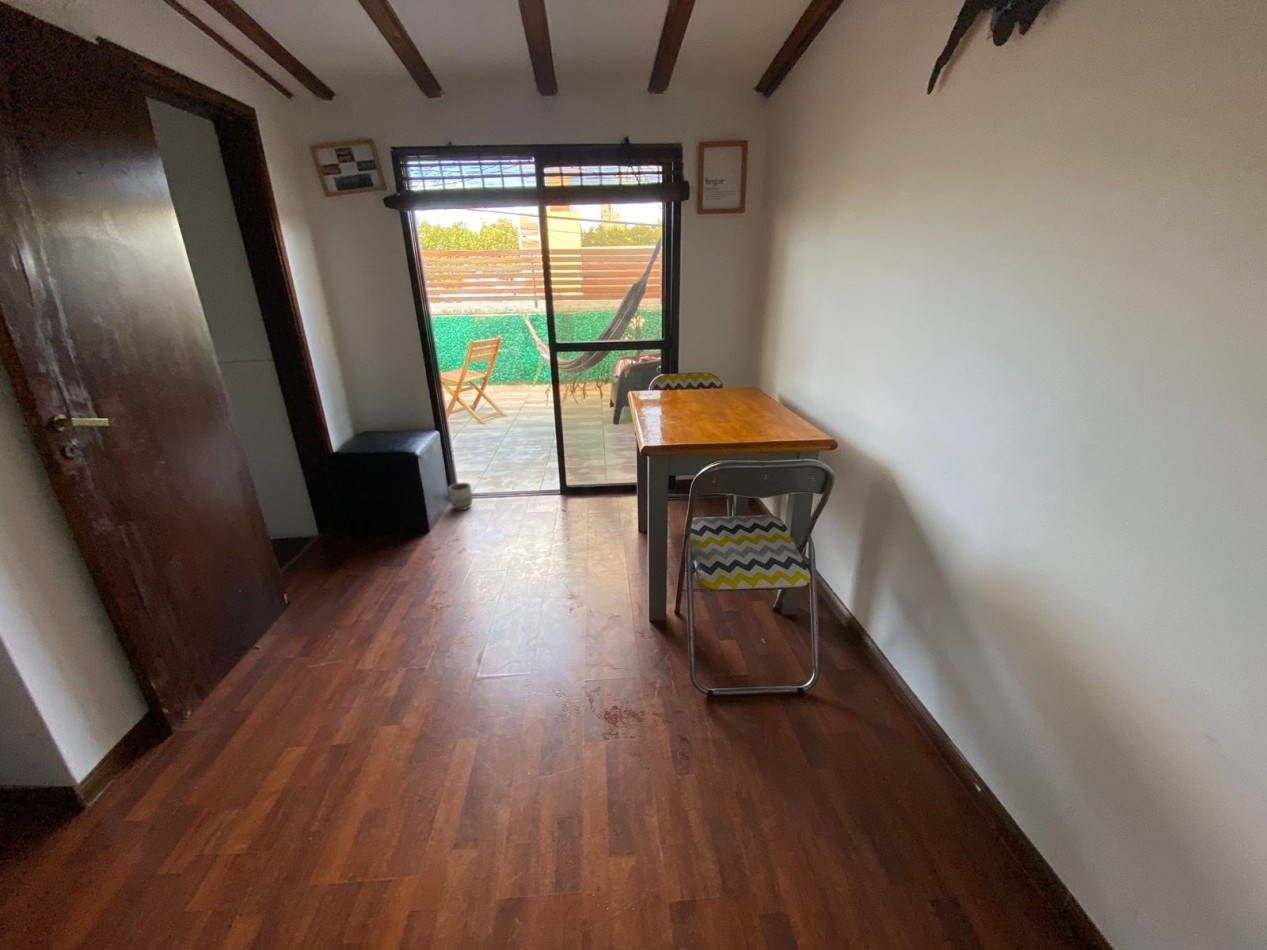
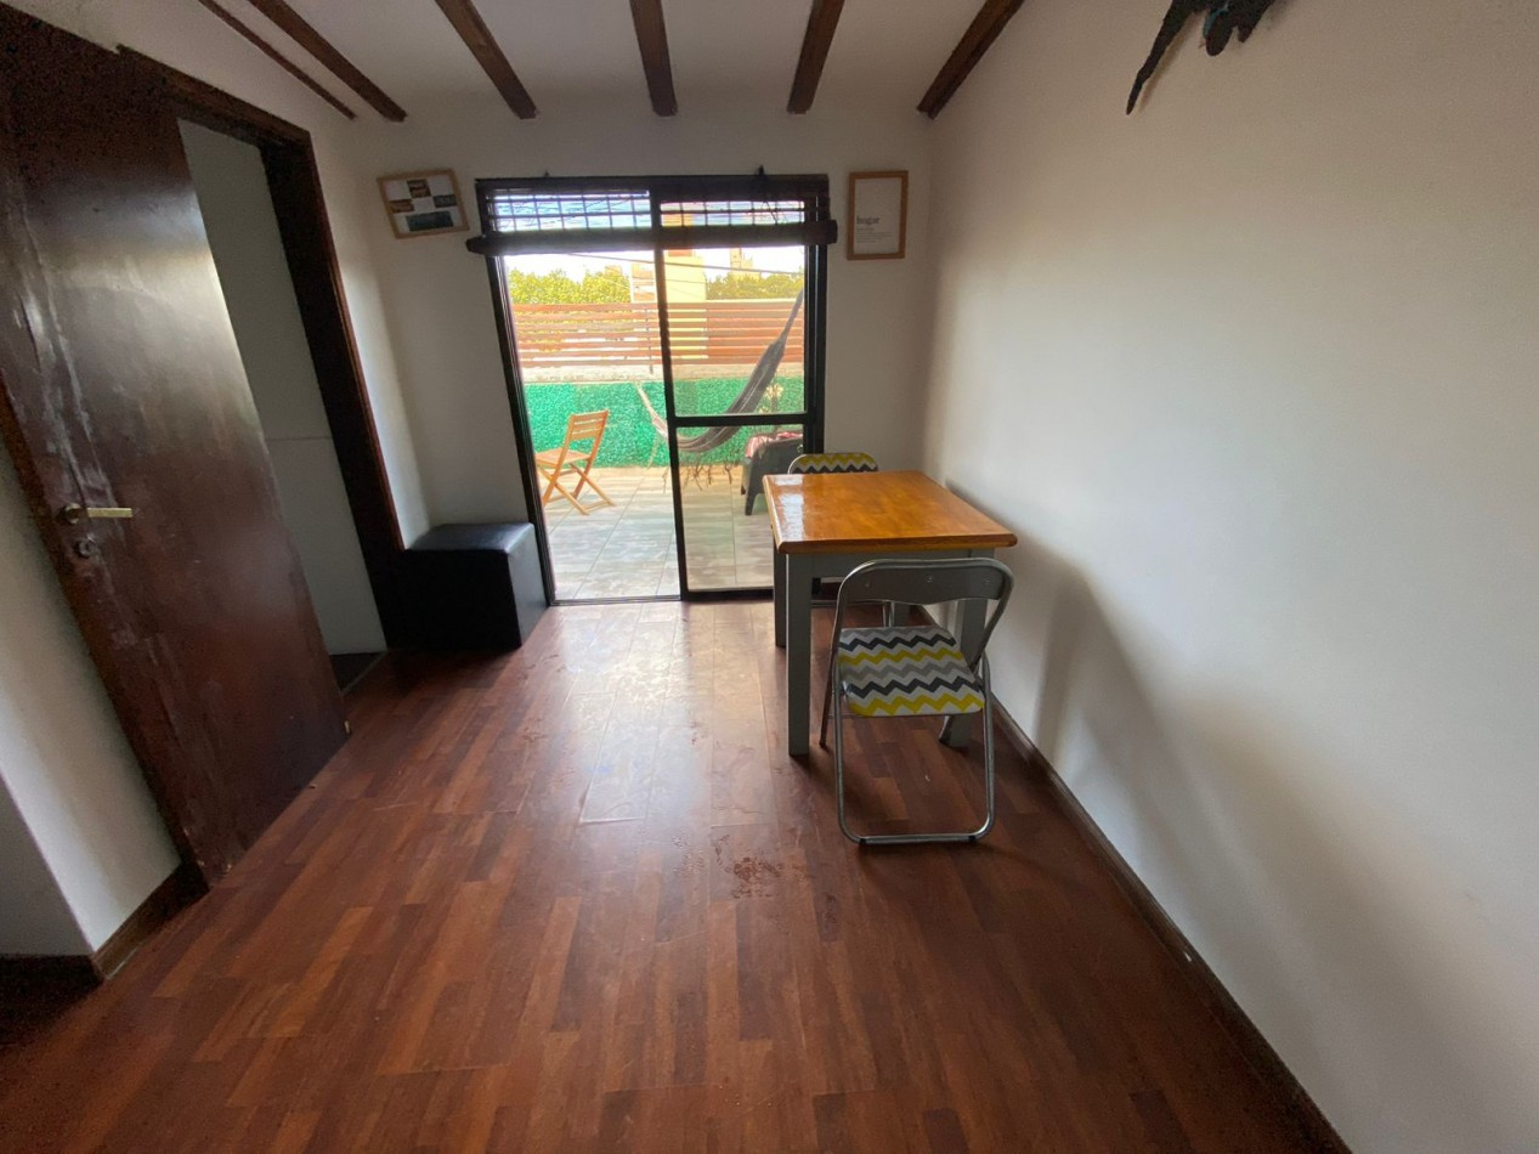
- planter (460, 496)
